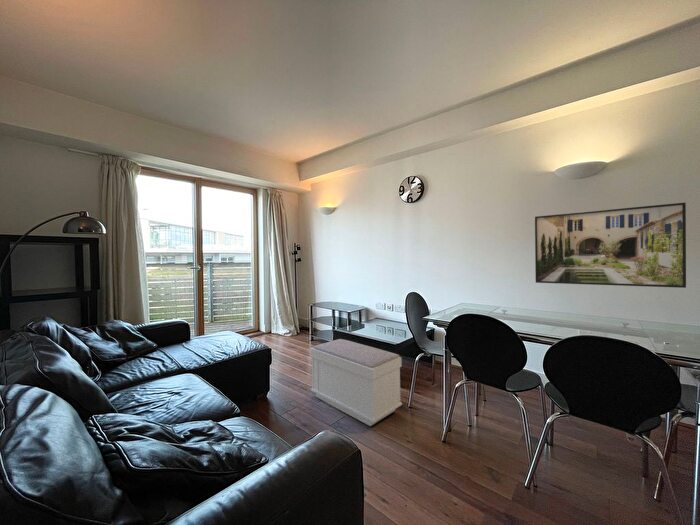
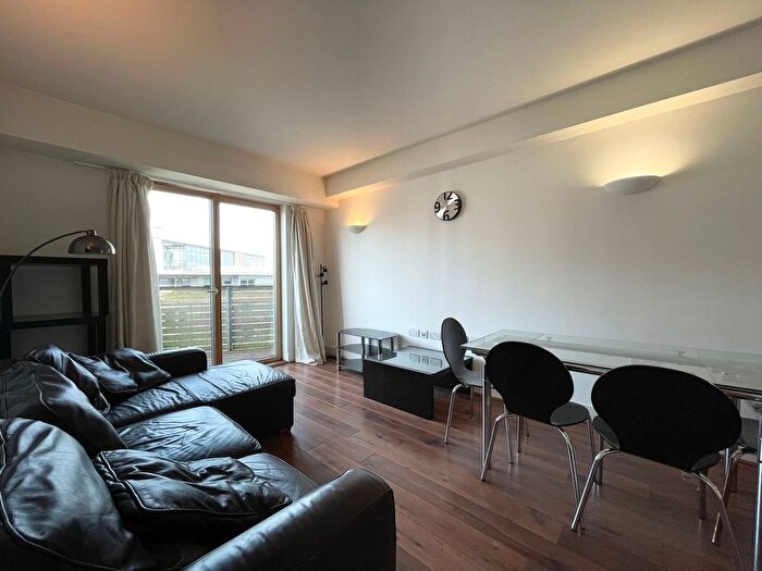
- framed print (600, 247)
- bench (354, 376)
